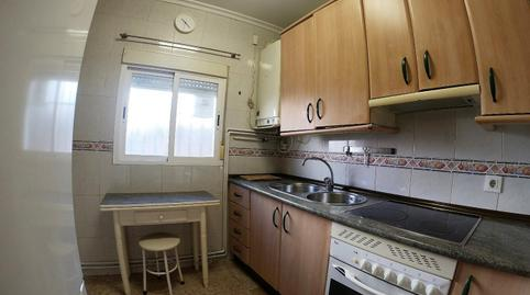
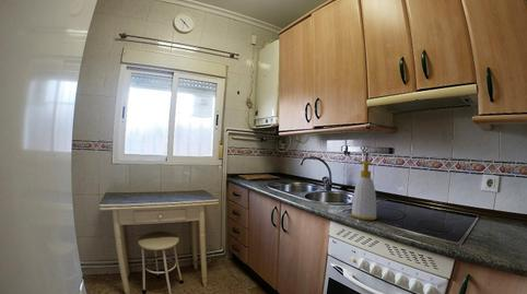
+ soap bottle (364, 189)
